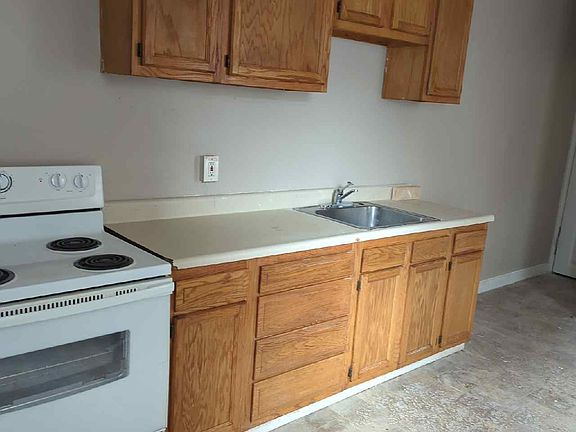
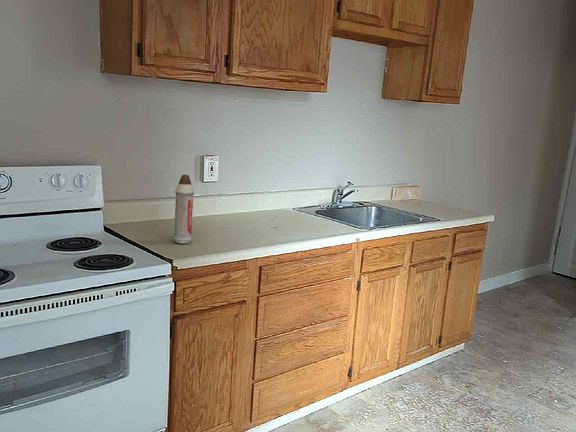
+ spray bottle (184, 208)
